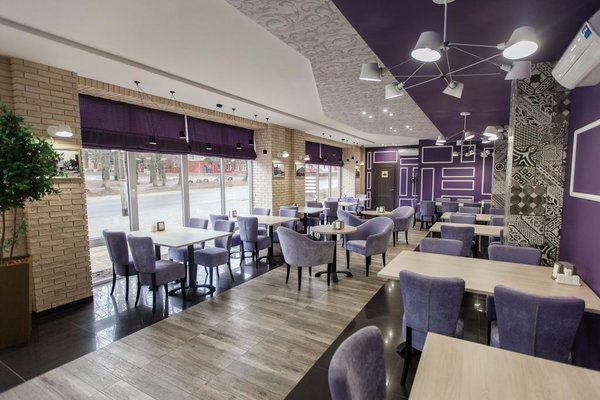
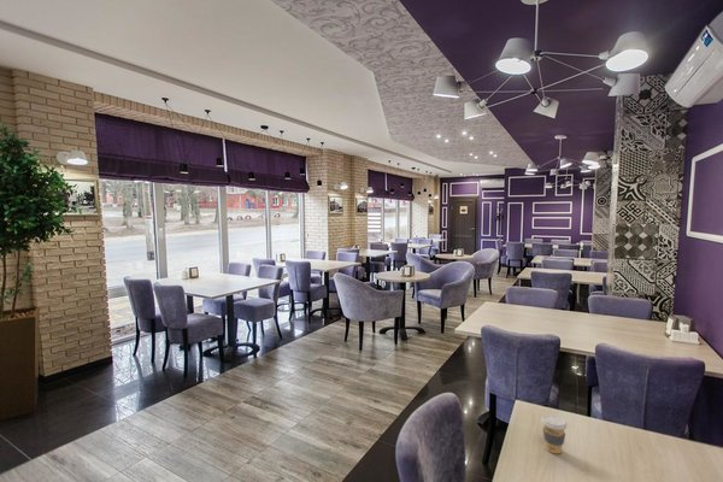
+ coffee cup (553, 434)
